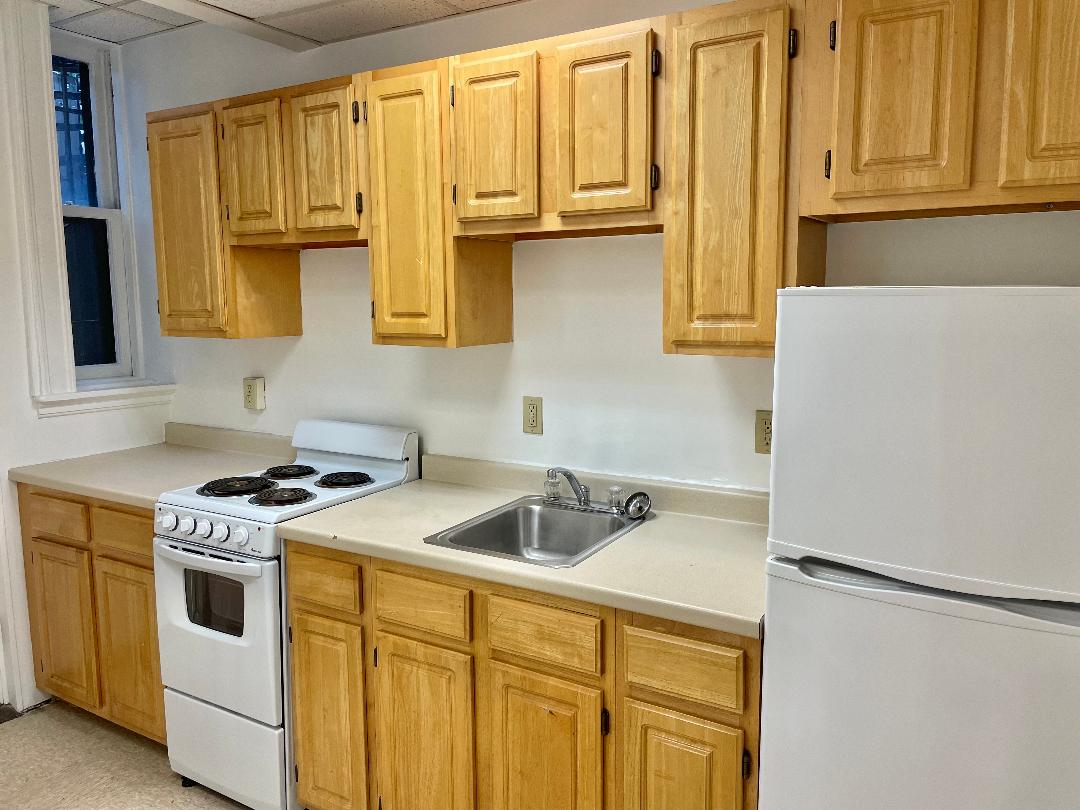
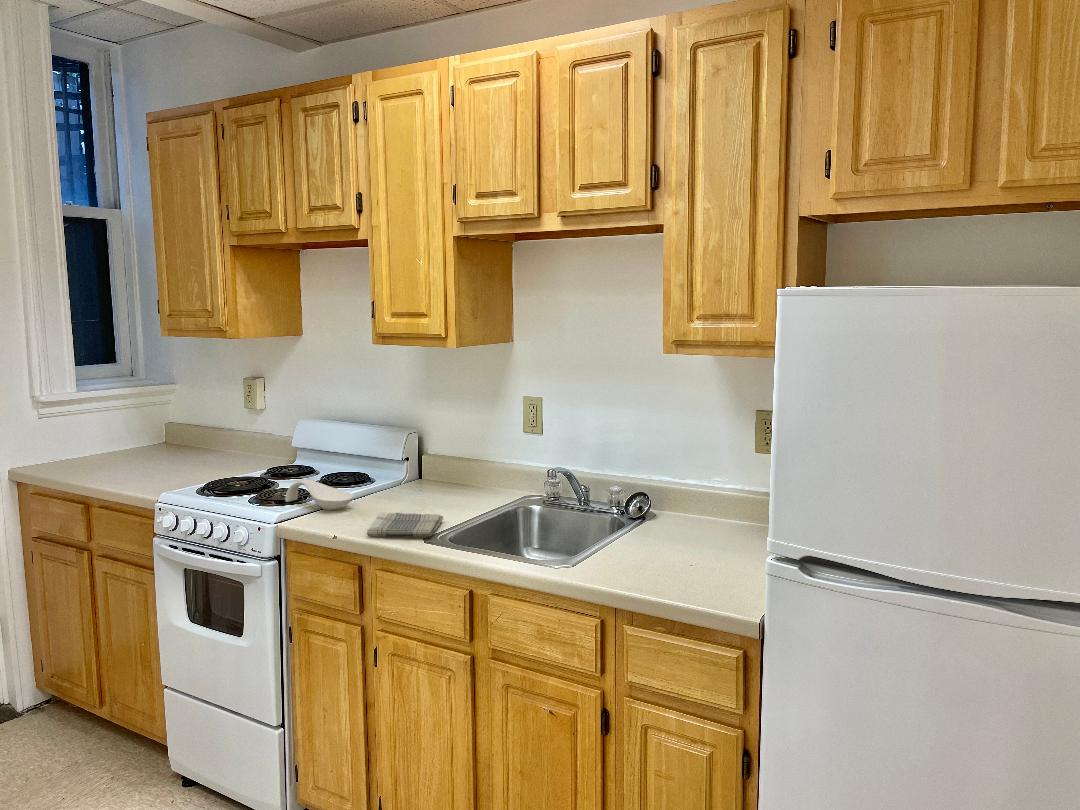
+ dish towel (406, 523)
+ spoon rest (318, 494)
